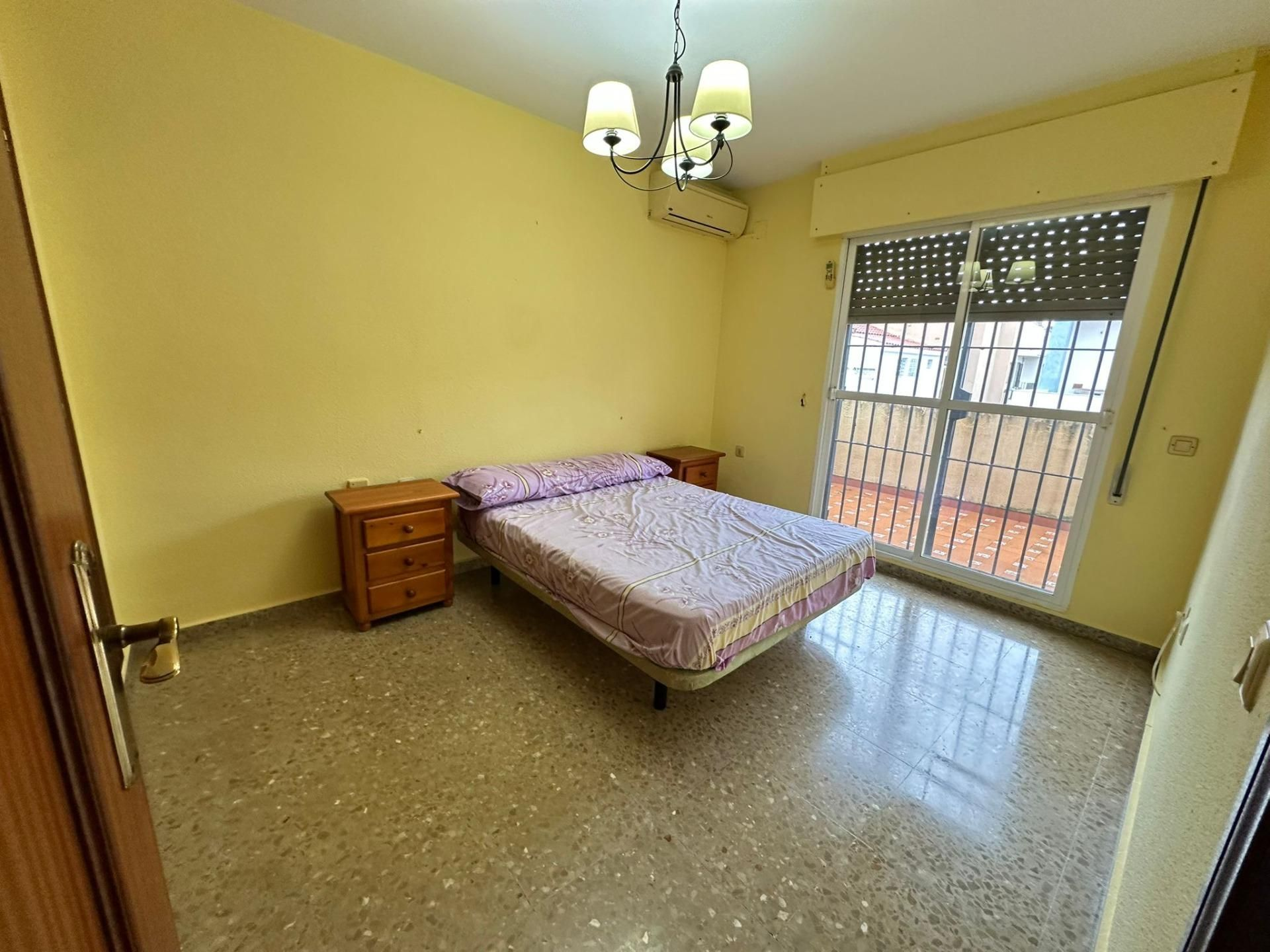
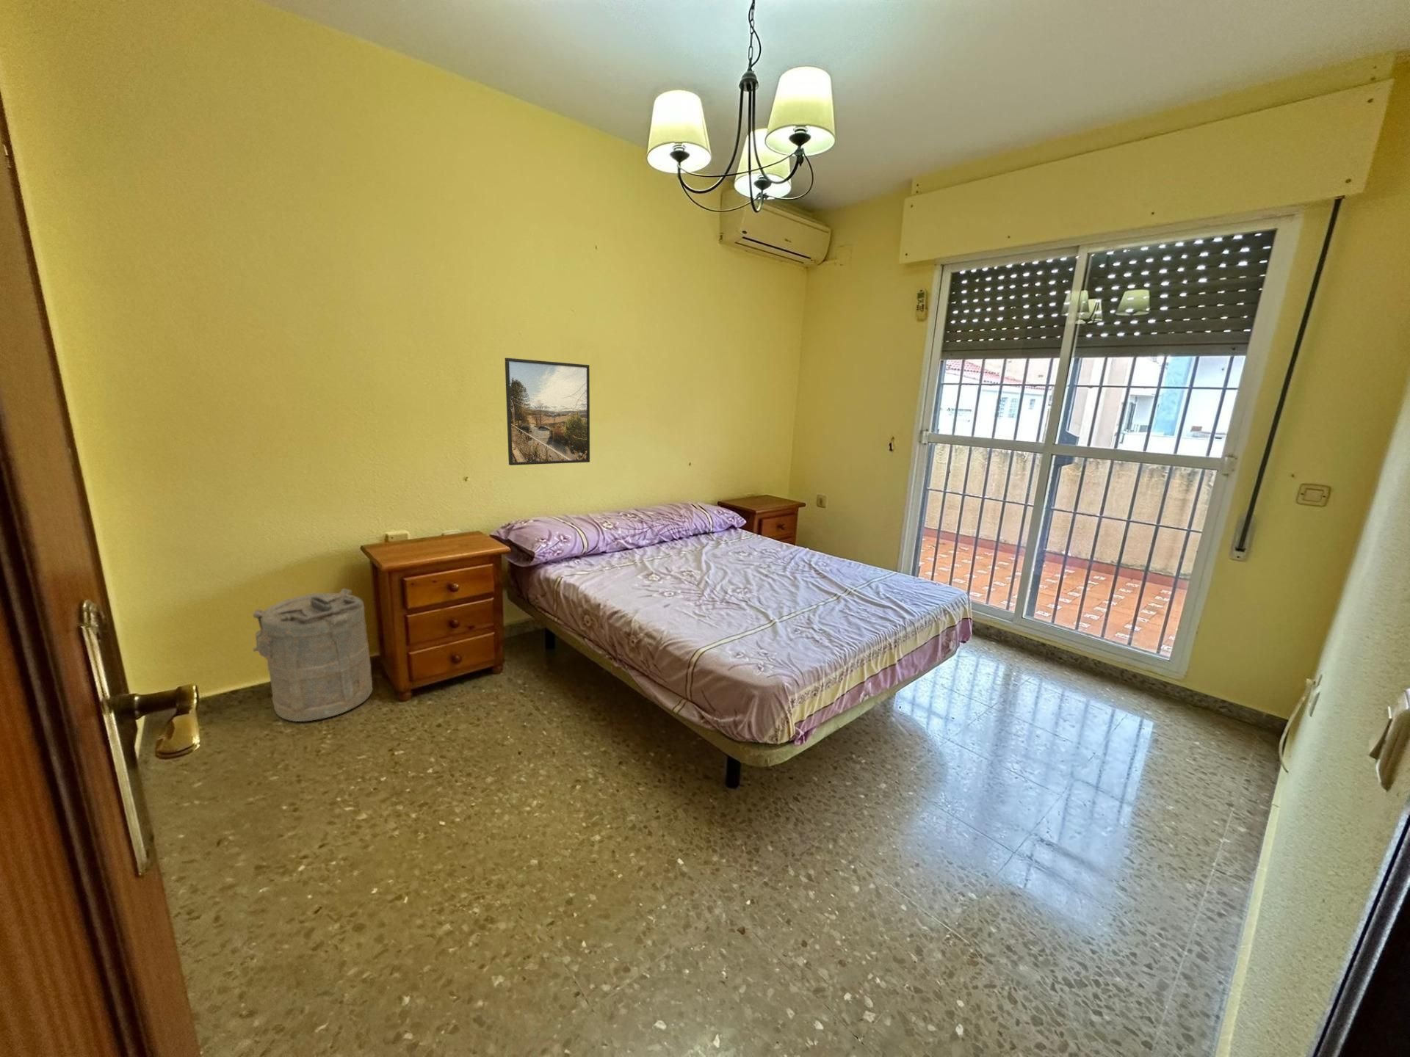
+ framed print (550, 413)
+ laundry hamper (313, 650)
